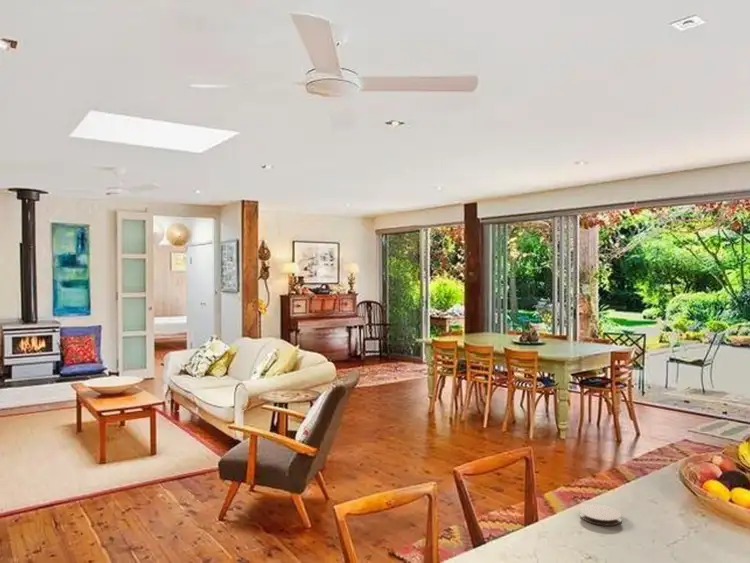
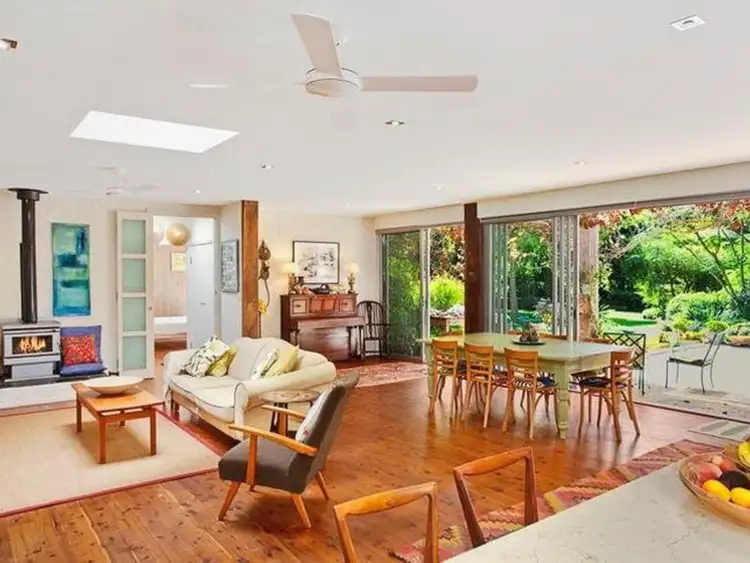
- coaster (600, 514)
